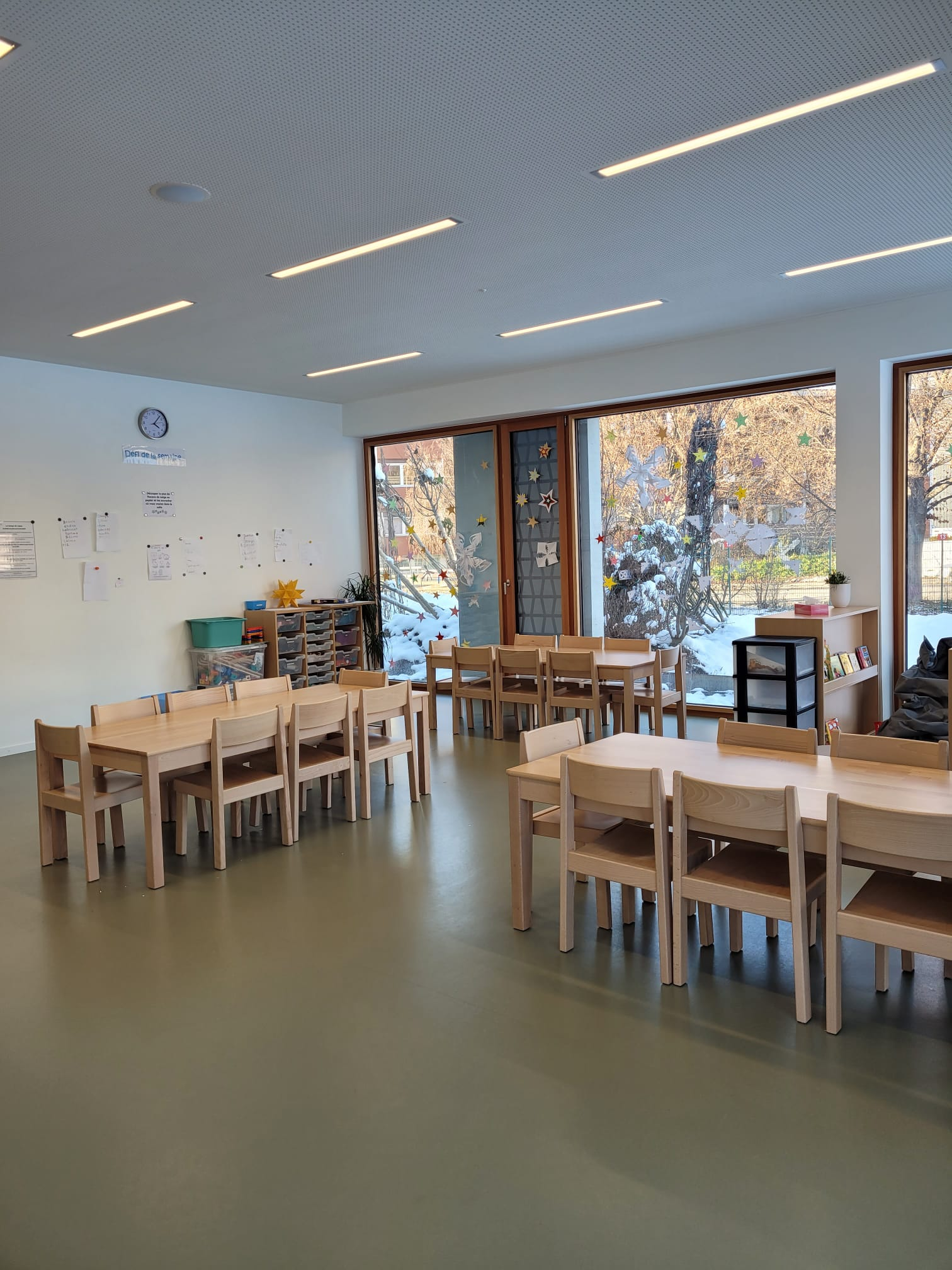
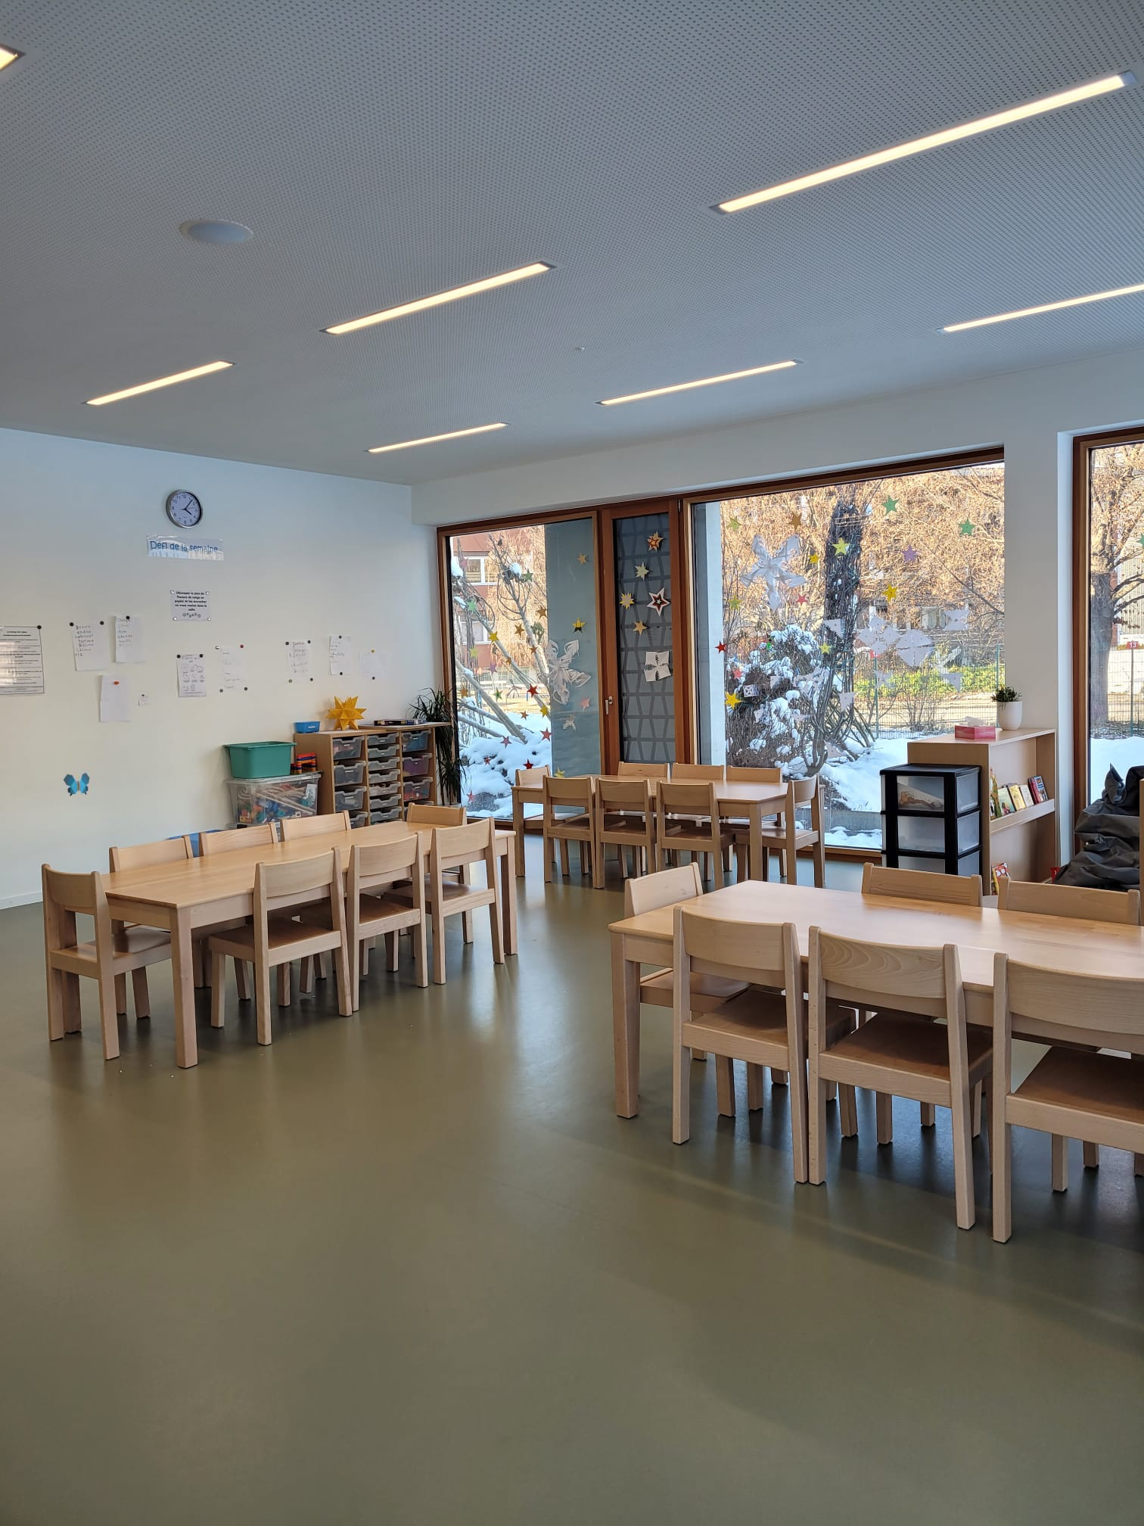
+ decorative butterfly (78, 785)
